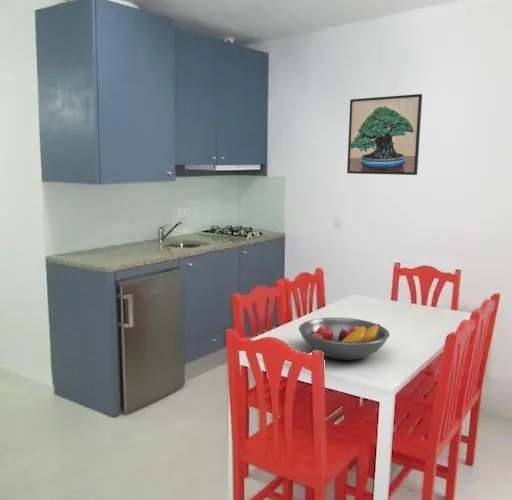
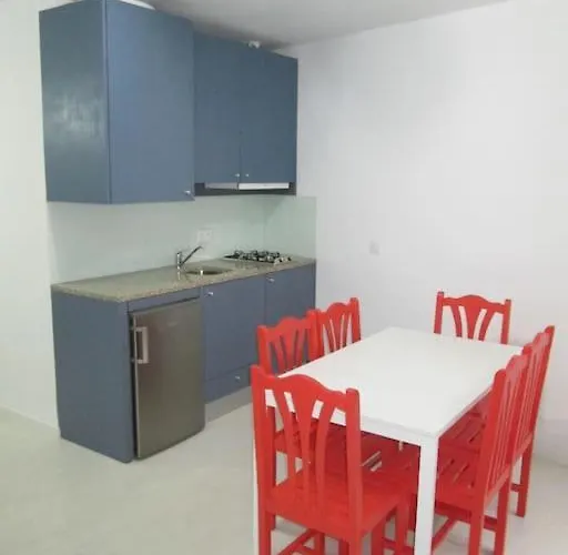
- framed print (382, 135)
- fruit bowl (343, 338)
